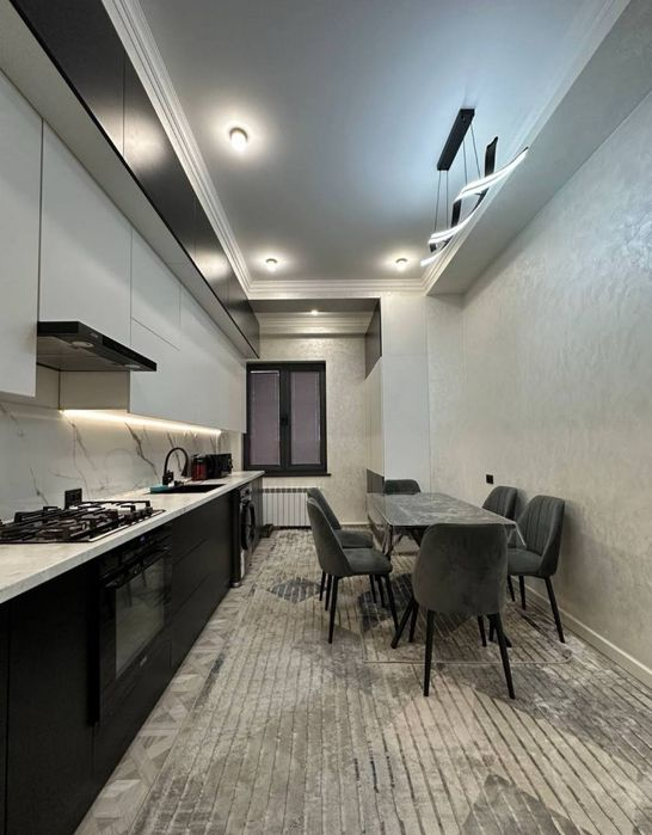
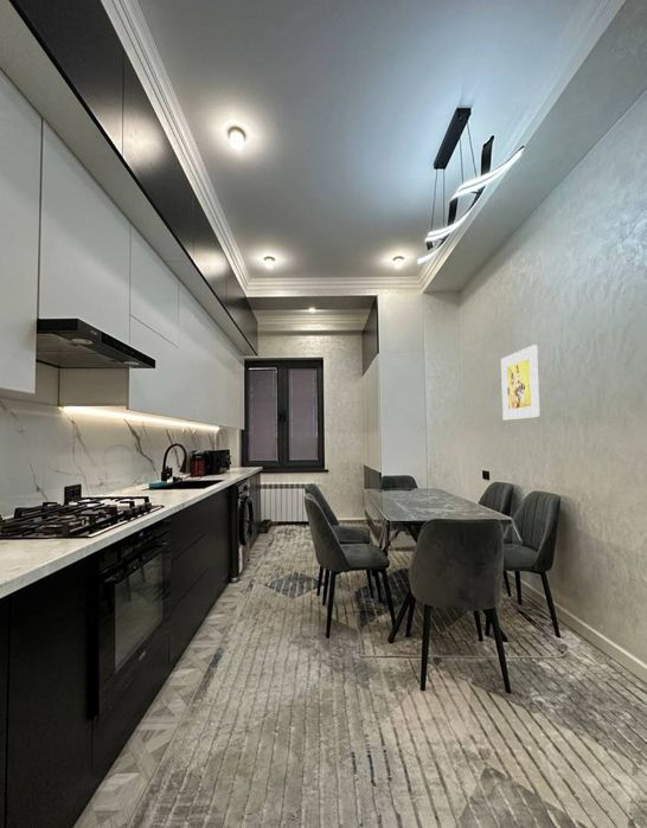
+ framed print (518, 385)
